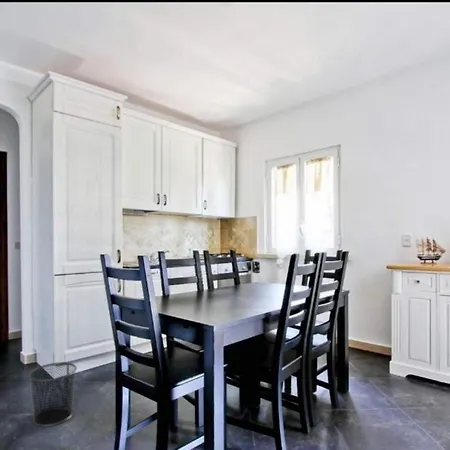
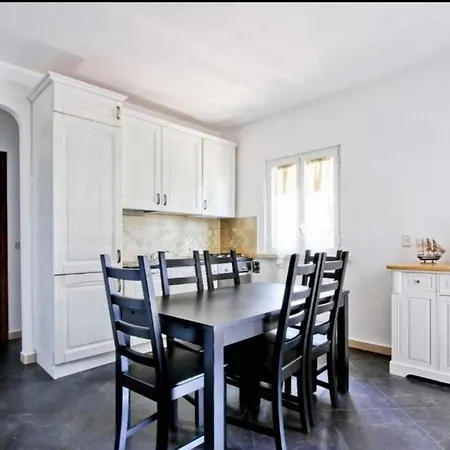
- waste bin (52, 393)
